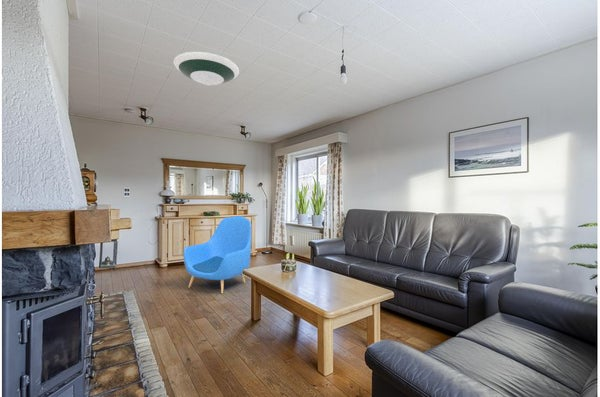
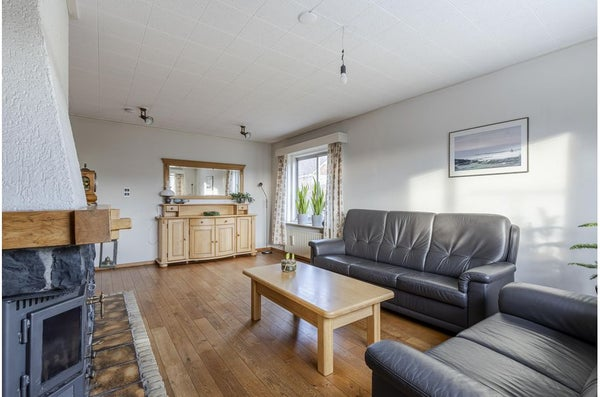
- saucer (207, 75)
- armchair (222, 250)
